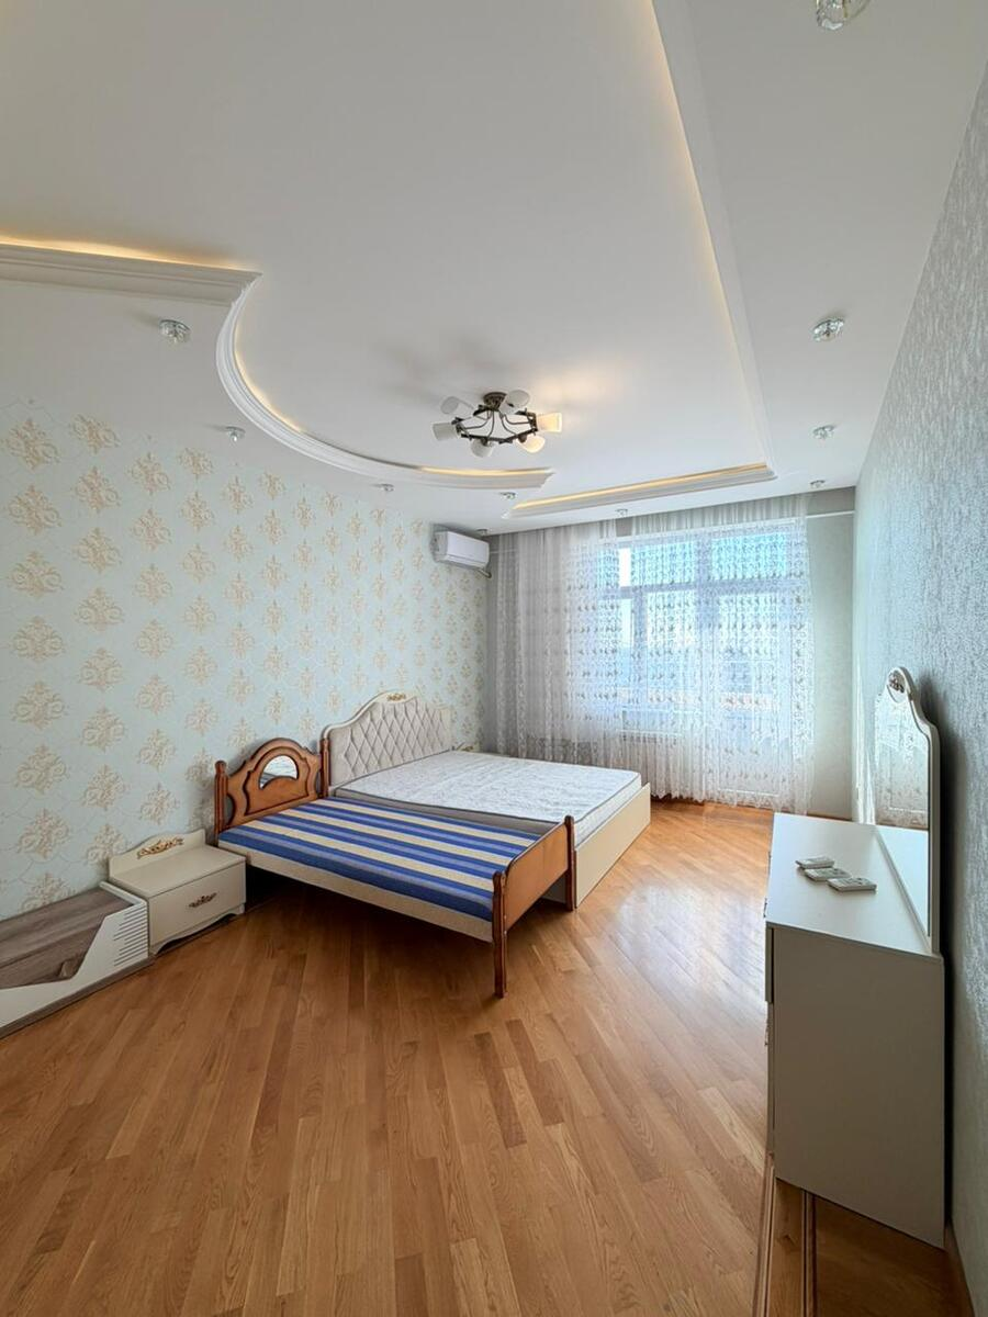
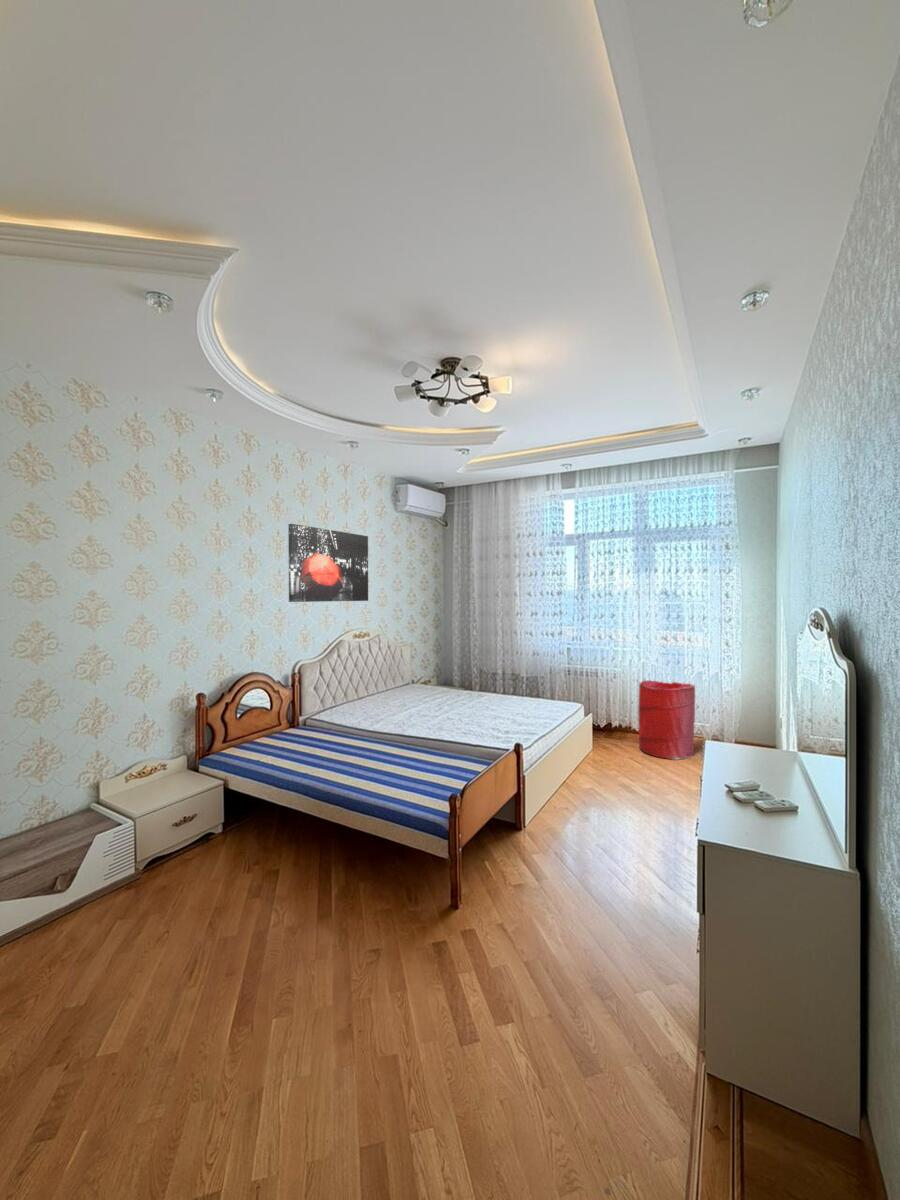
+ laundry hamper (666, 716)
+ wall art (332, 565)
